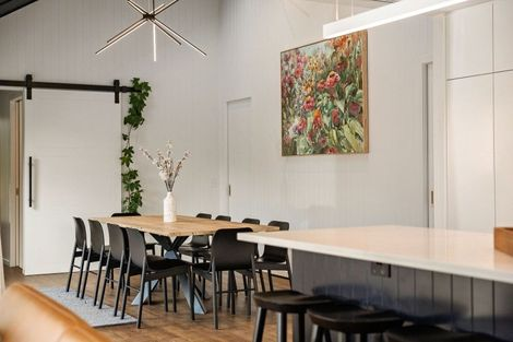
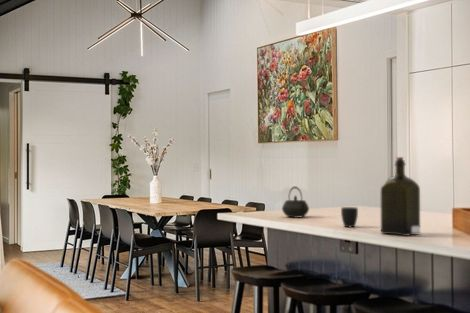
+ kettle (296, 201)
+ mug (348, 216)
+ liquor (400, 195)
